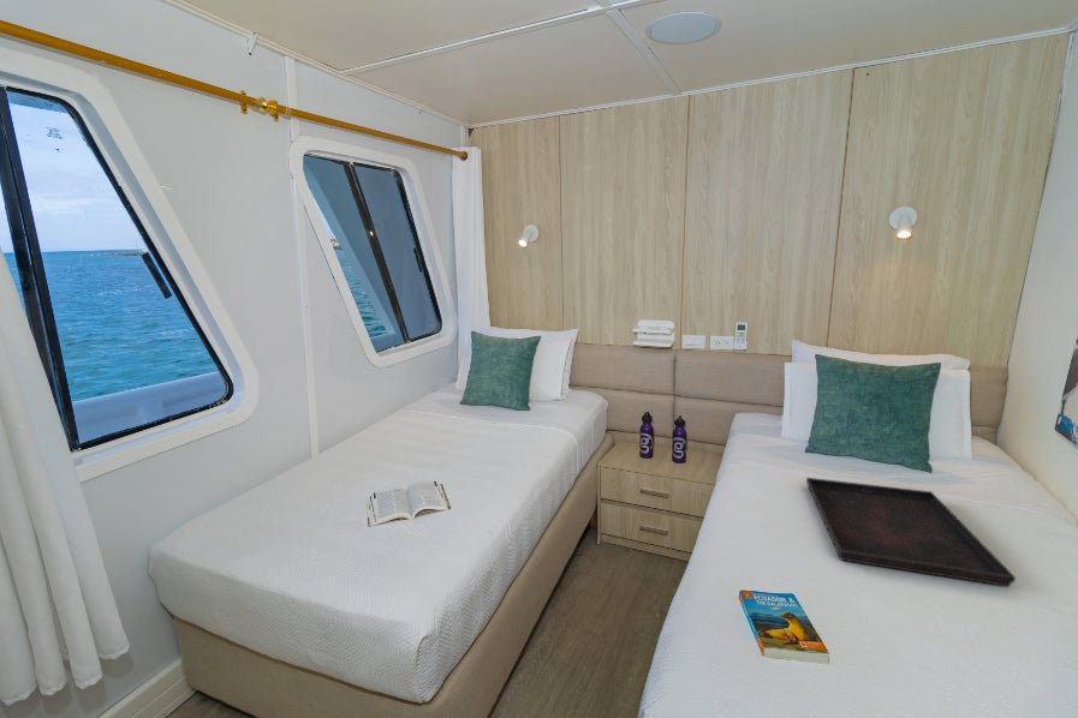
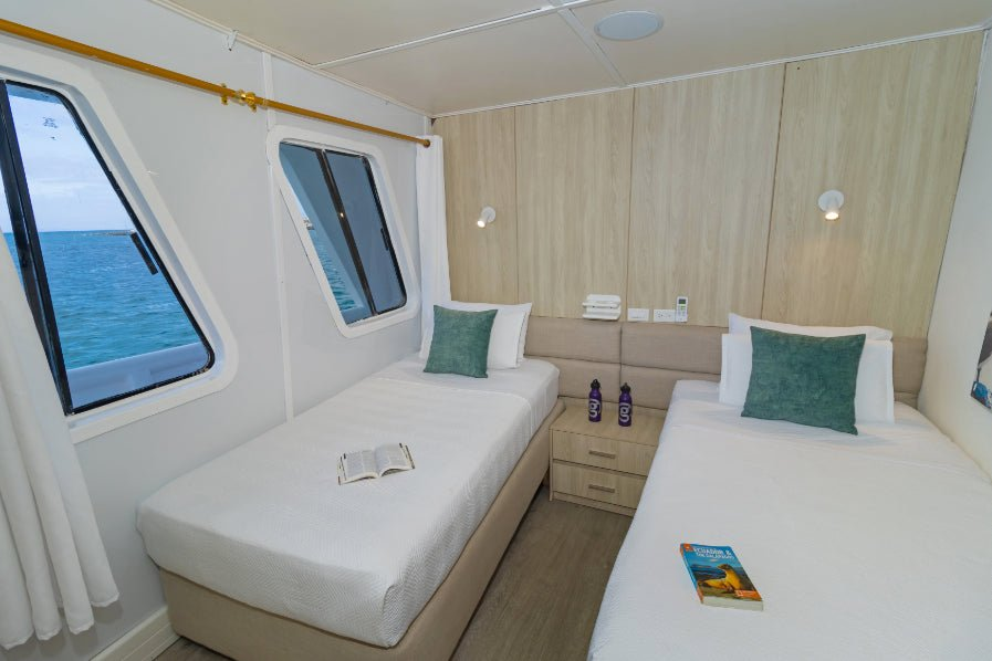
- serving tray (889, 522)
